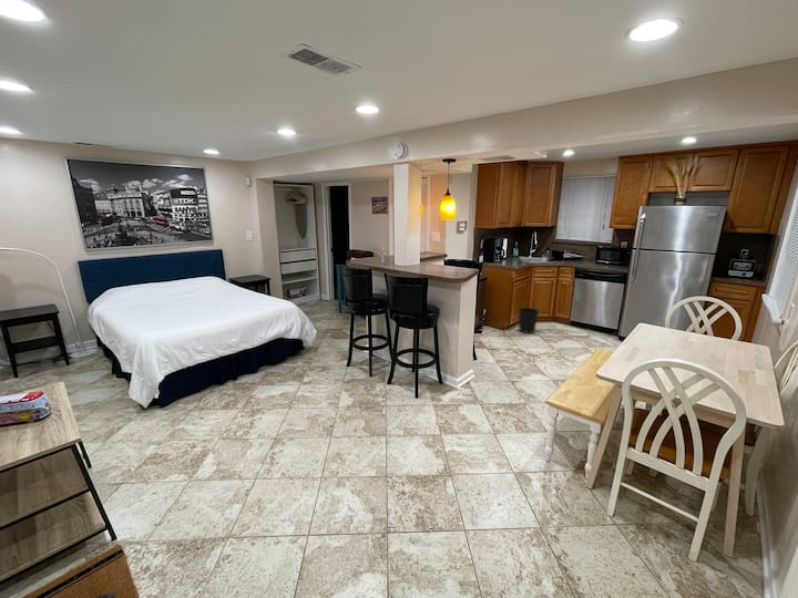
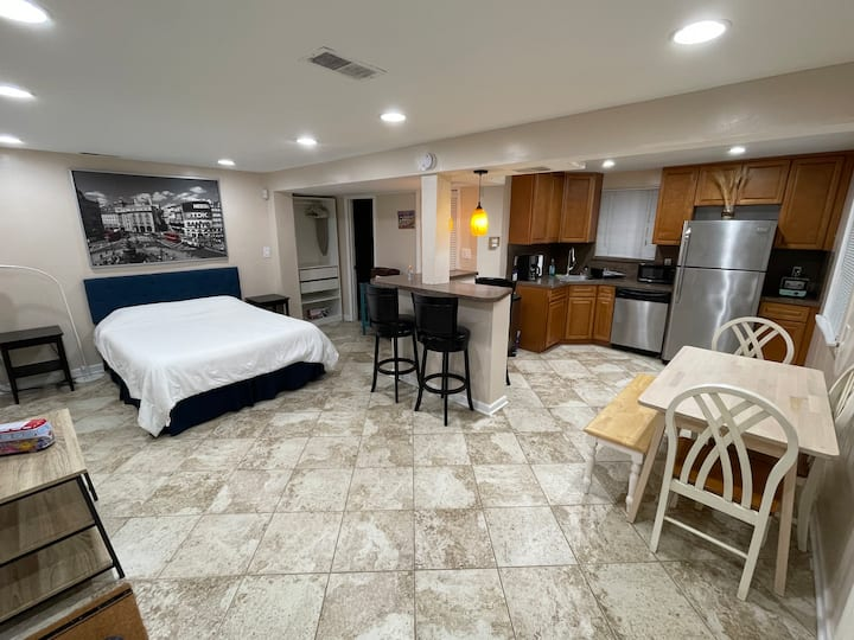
- wastebasket (528, 320)
